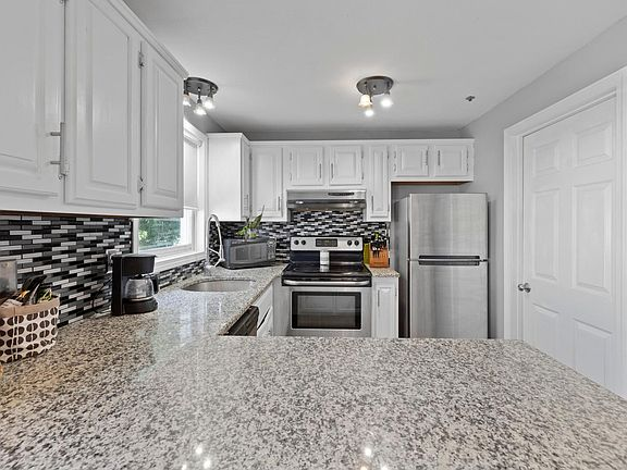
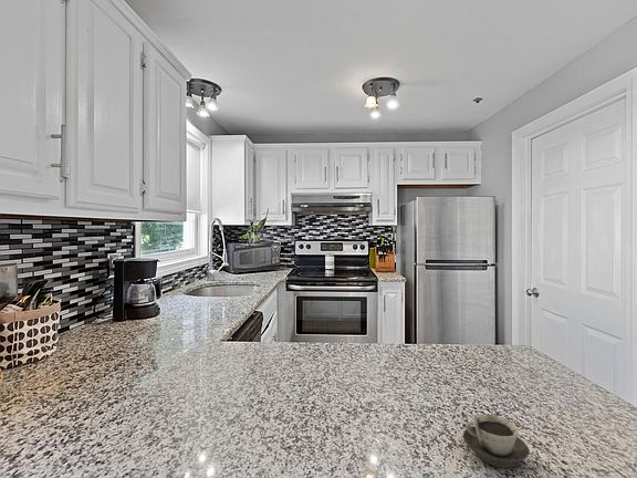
+ cup (494, 440)
